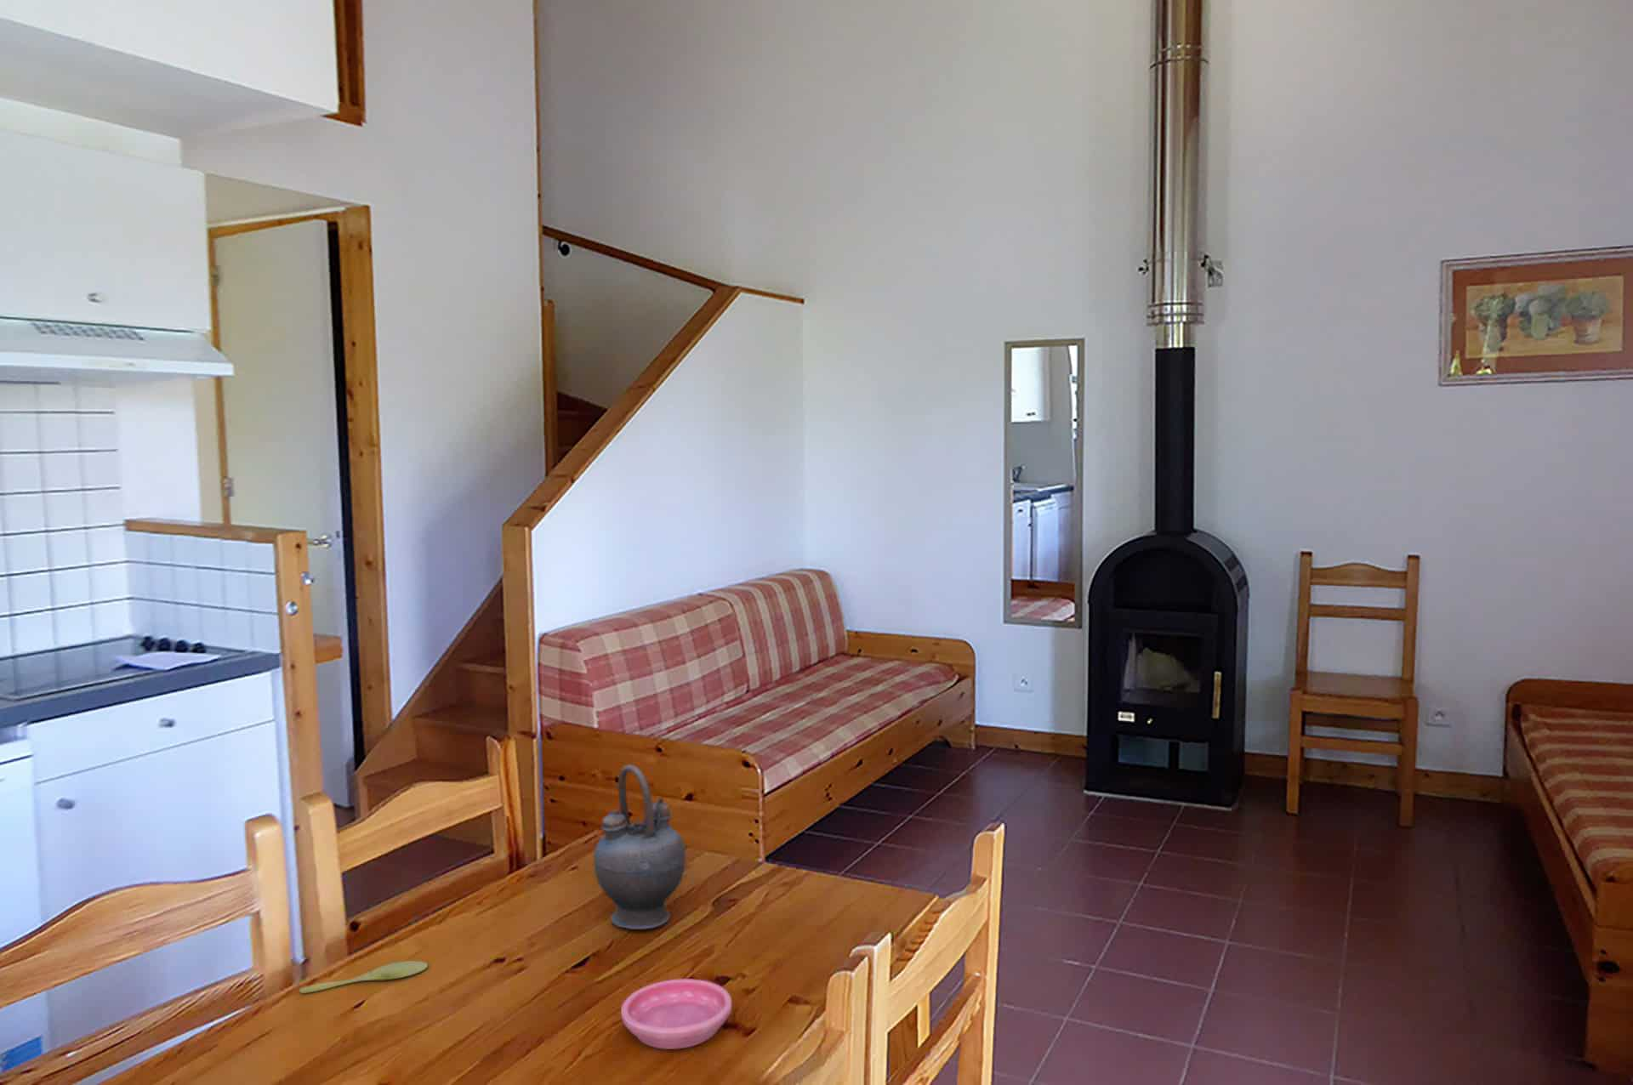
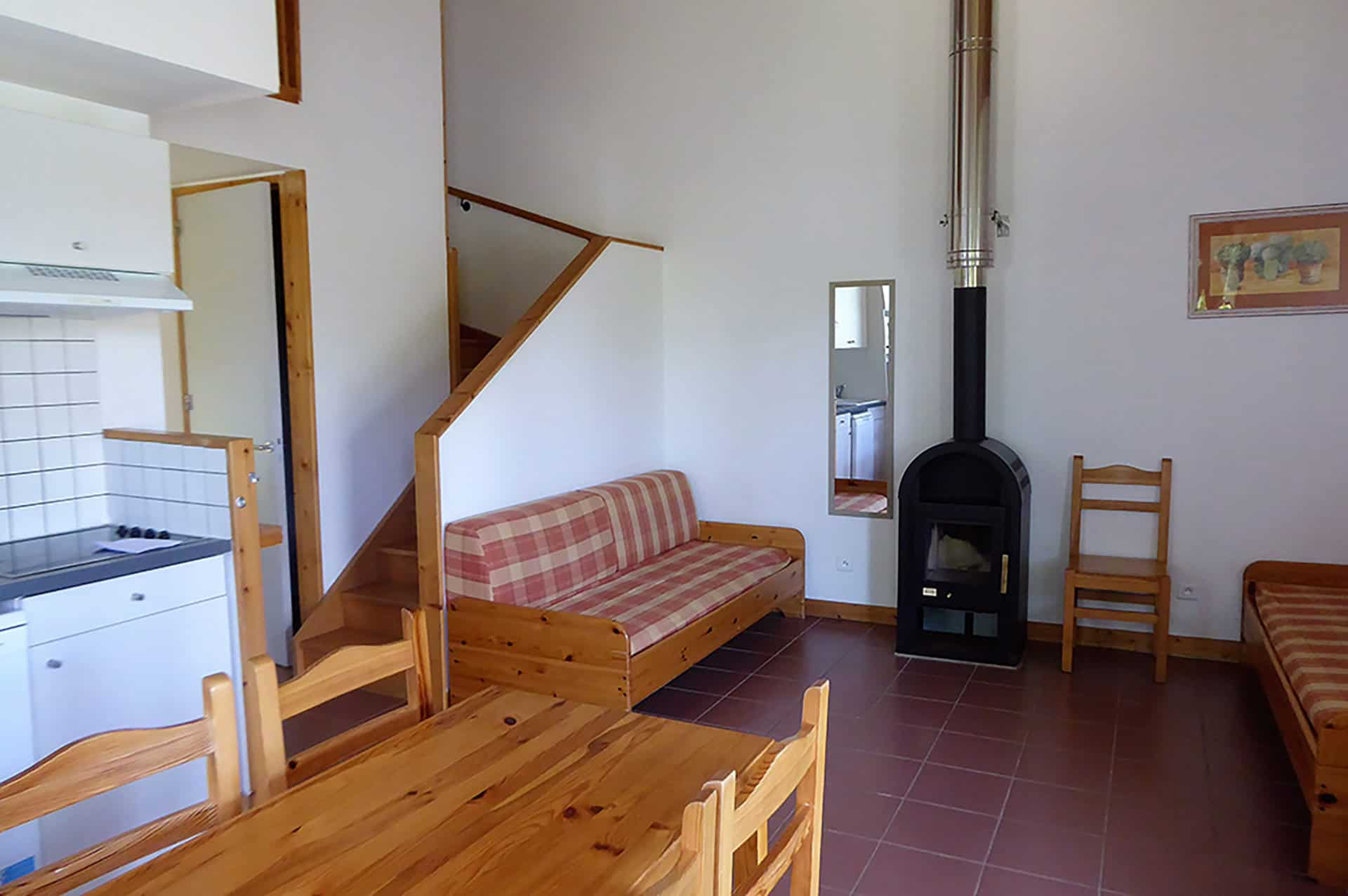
- teapot (635, 840)
- saucer (677, 1015)
- spoon (365, 975)
